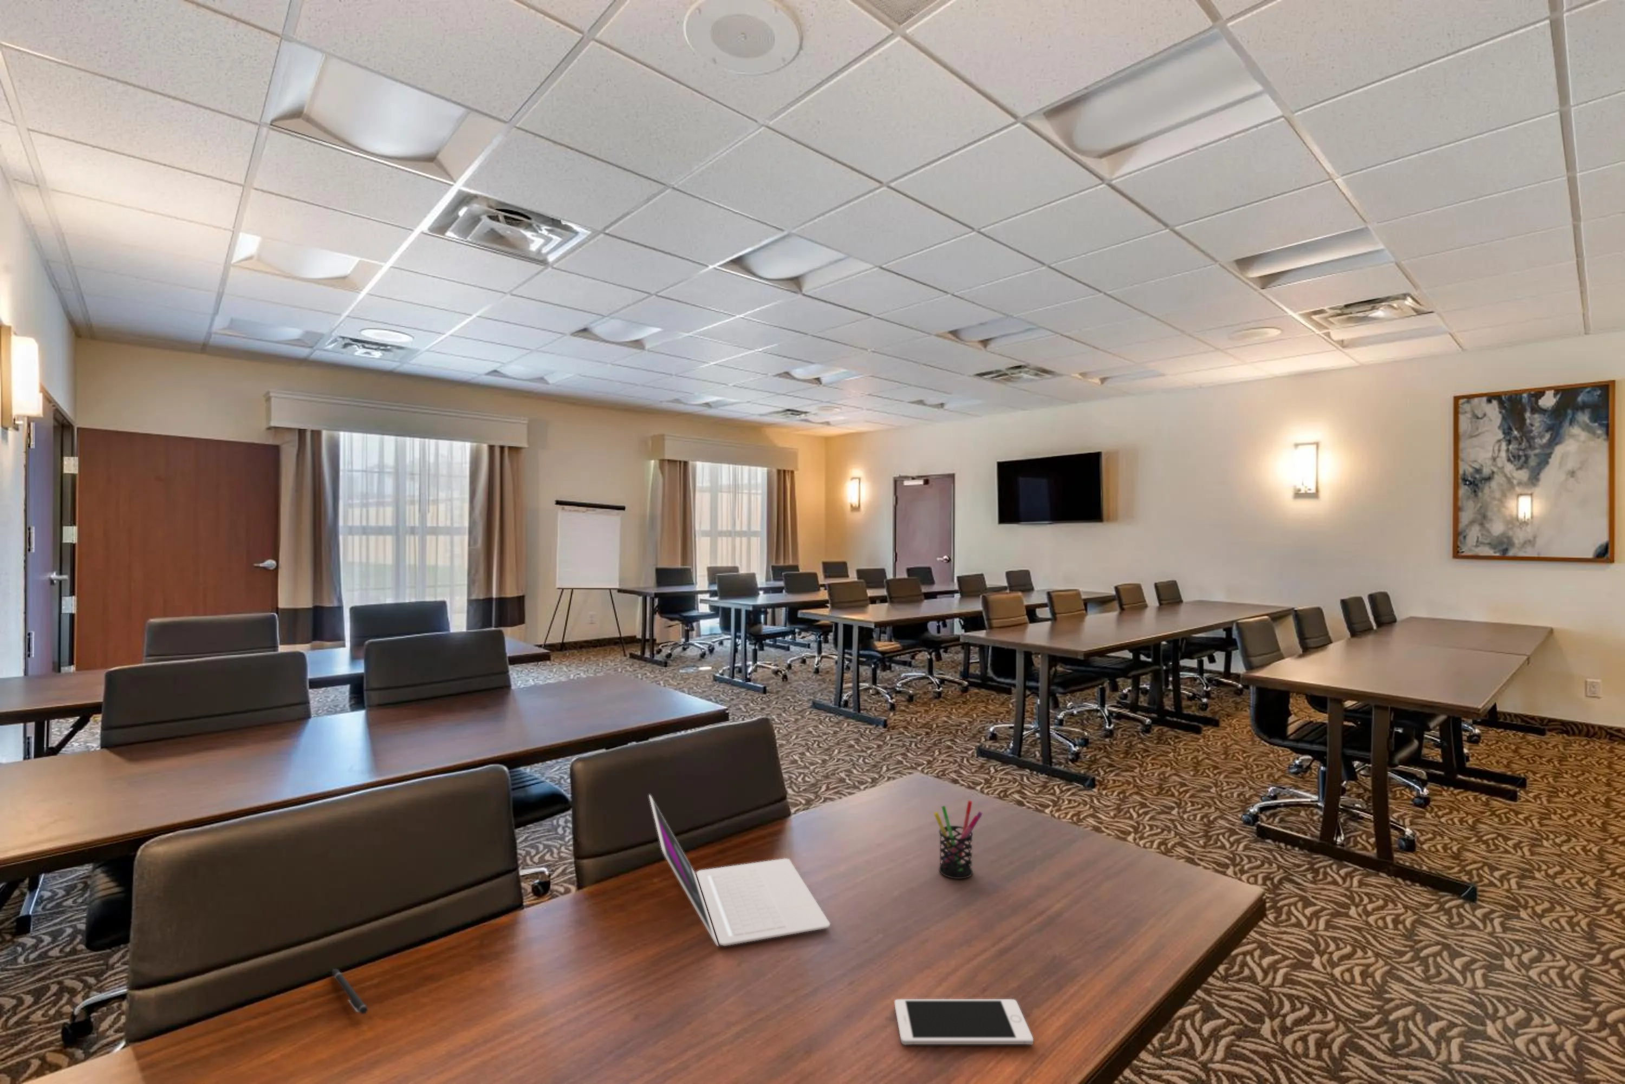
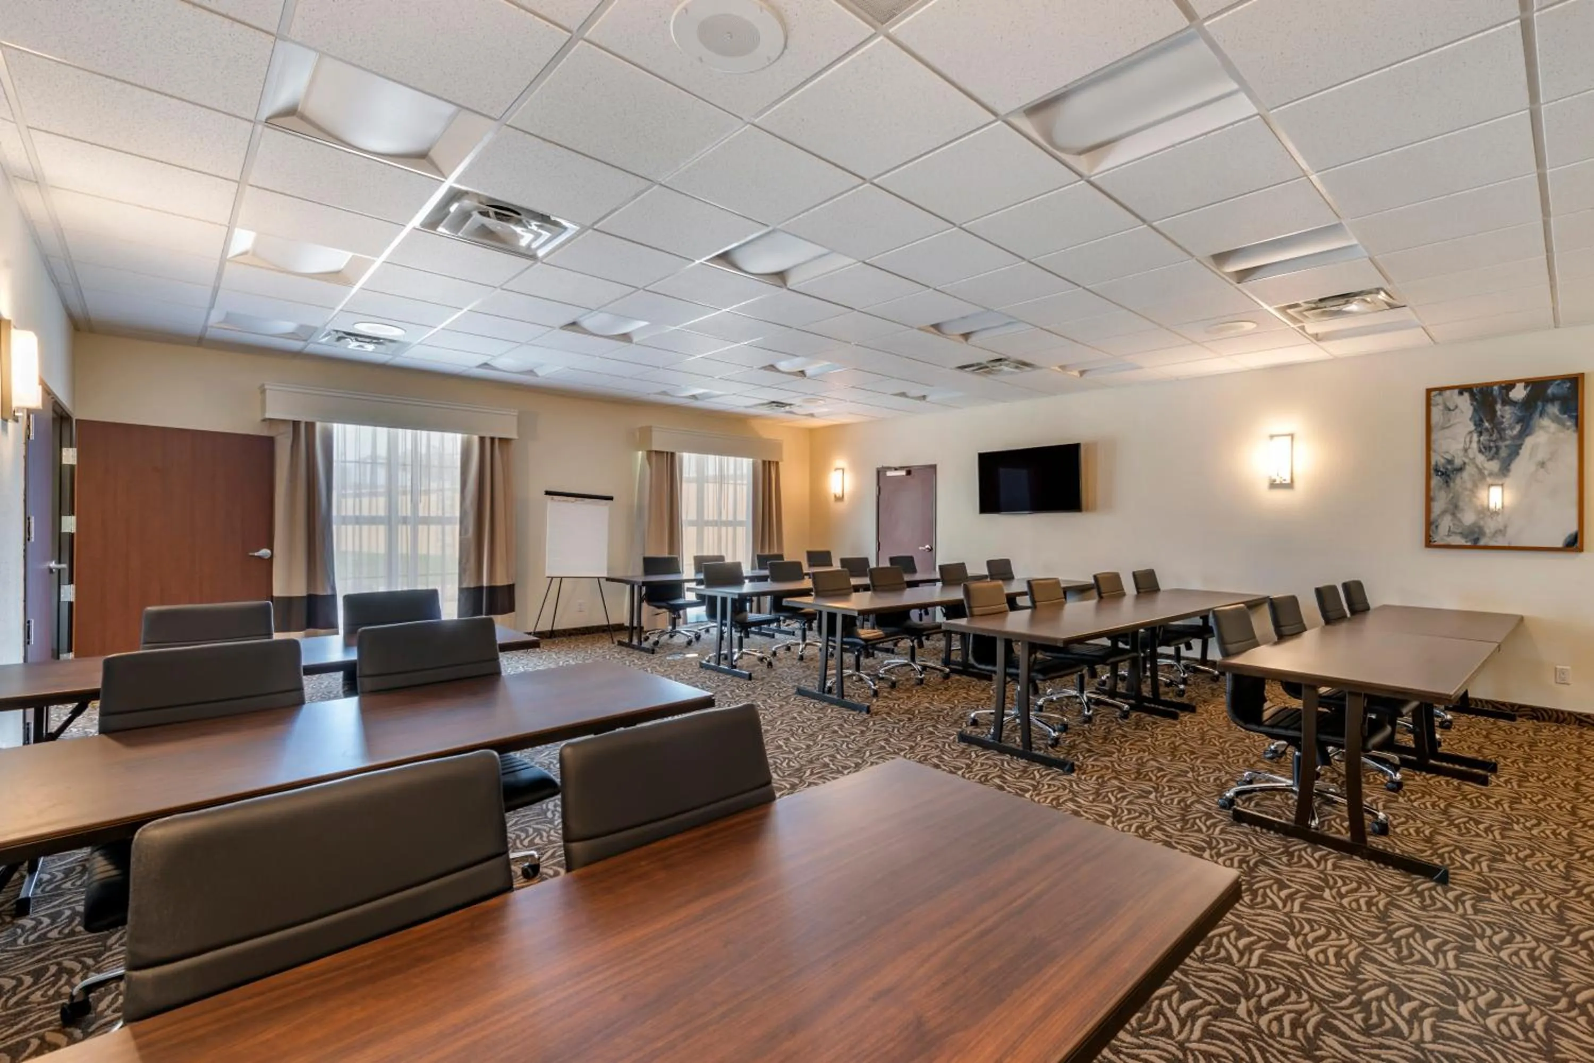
- laptop (733, 865)
- pen holder (955, 836)
- cell phone (961, 1021)
- pen (347, 988)
